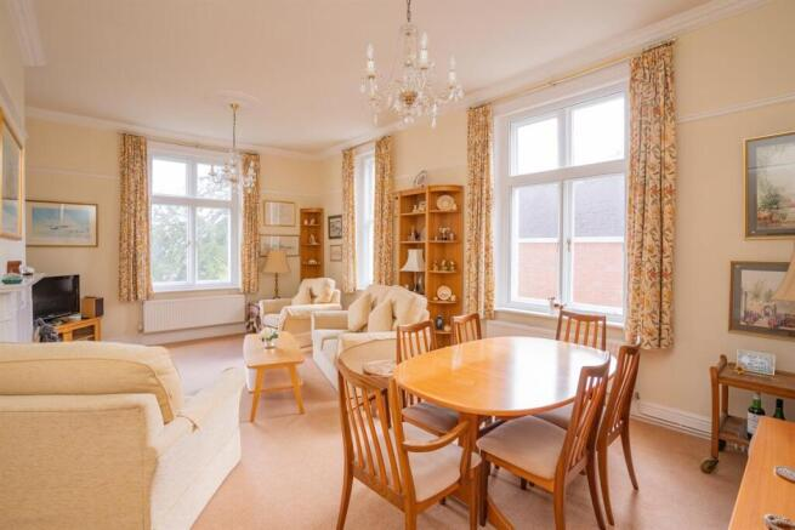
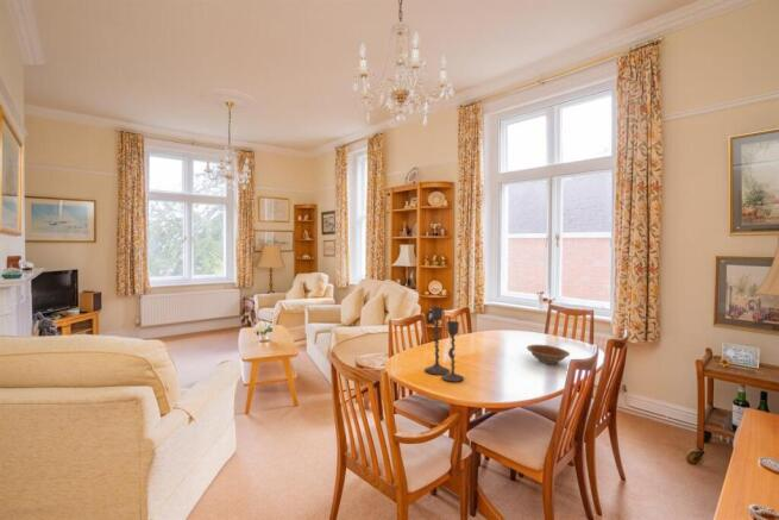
+ candlestick (438, 342)
+ bowl (547, 355)
